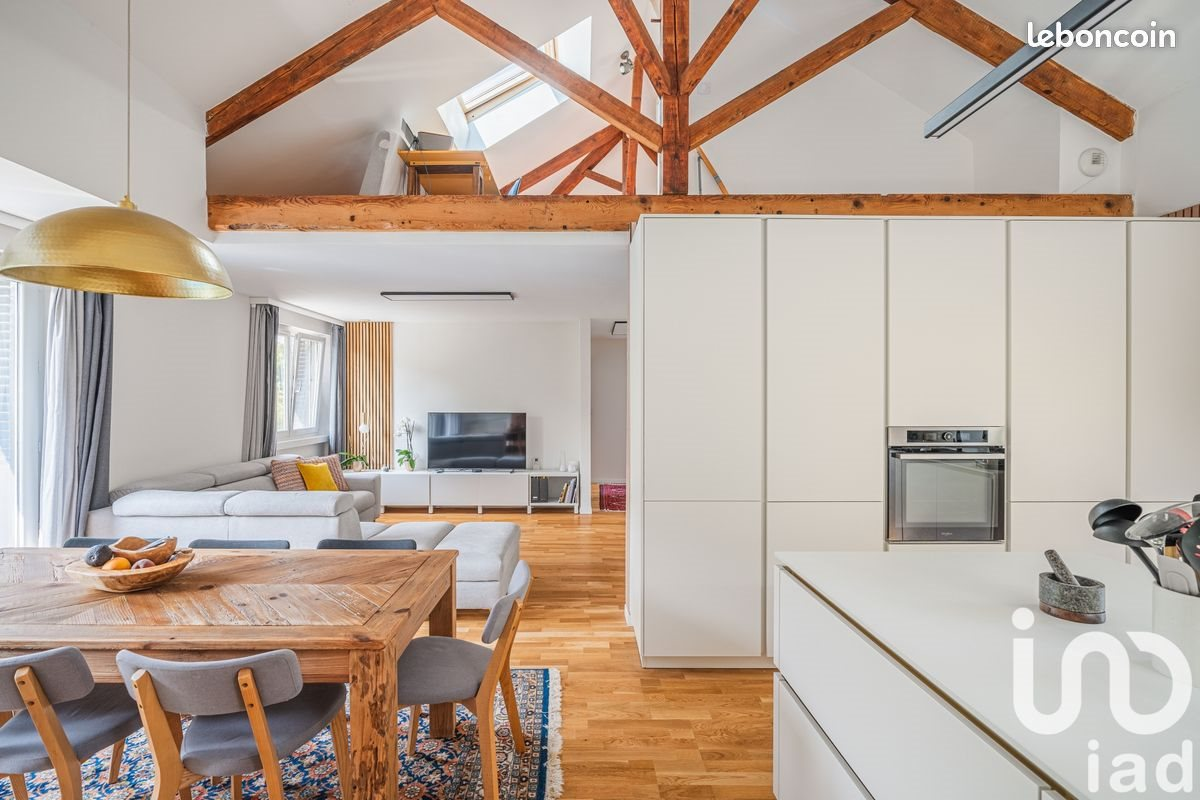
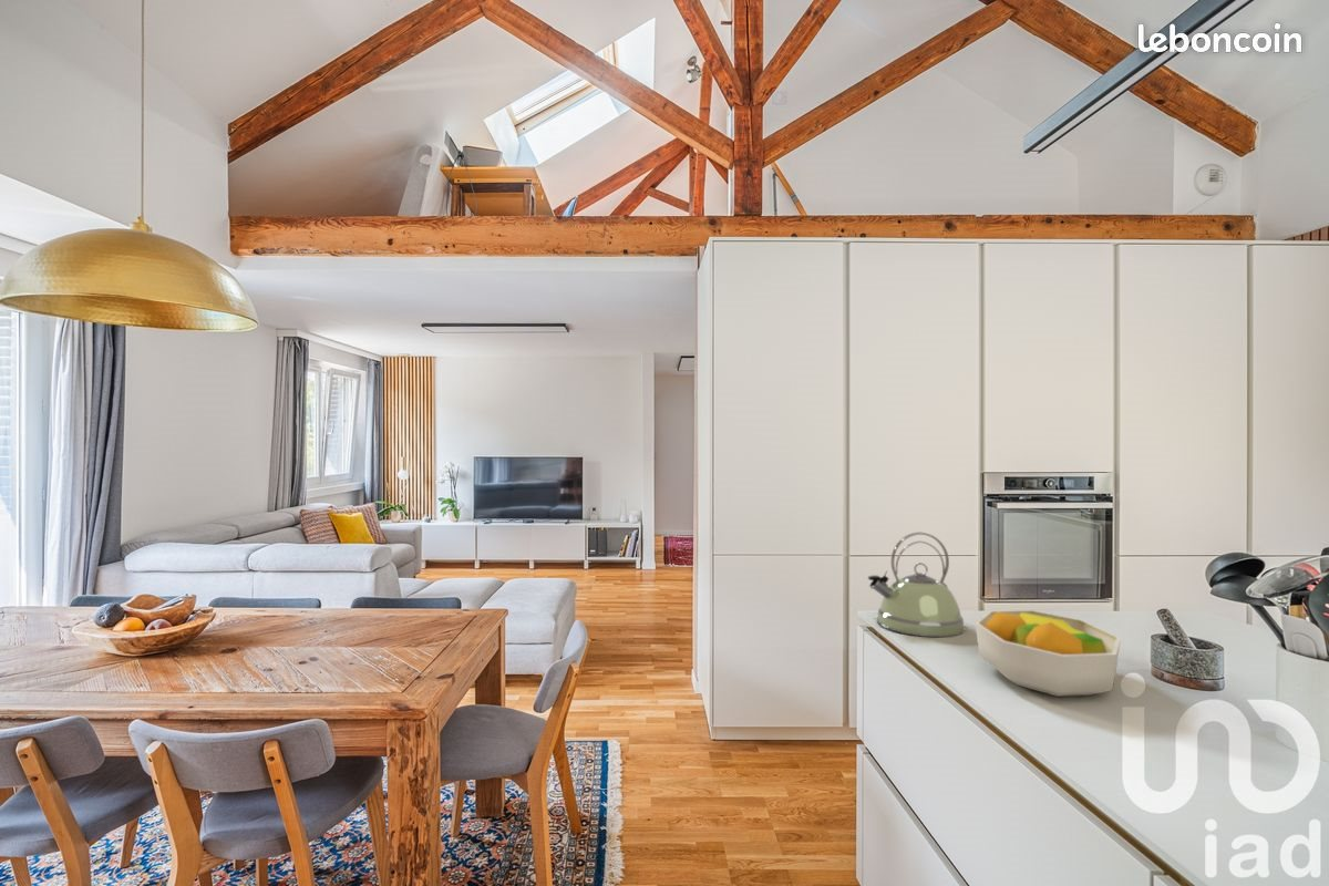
+ kettle (914, 578)
+ fruit bowl (1044, 641)
